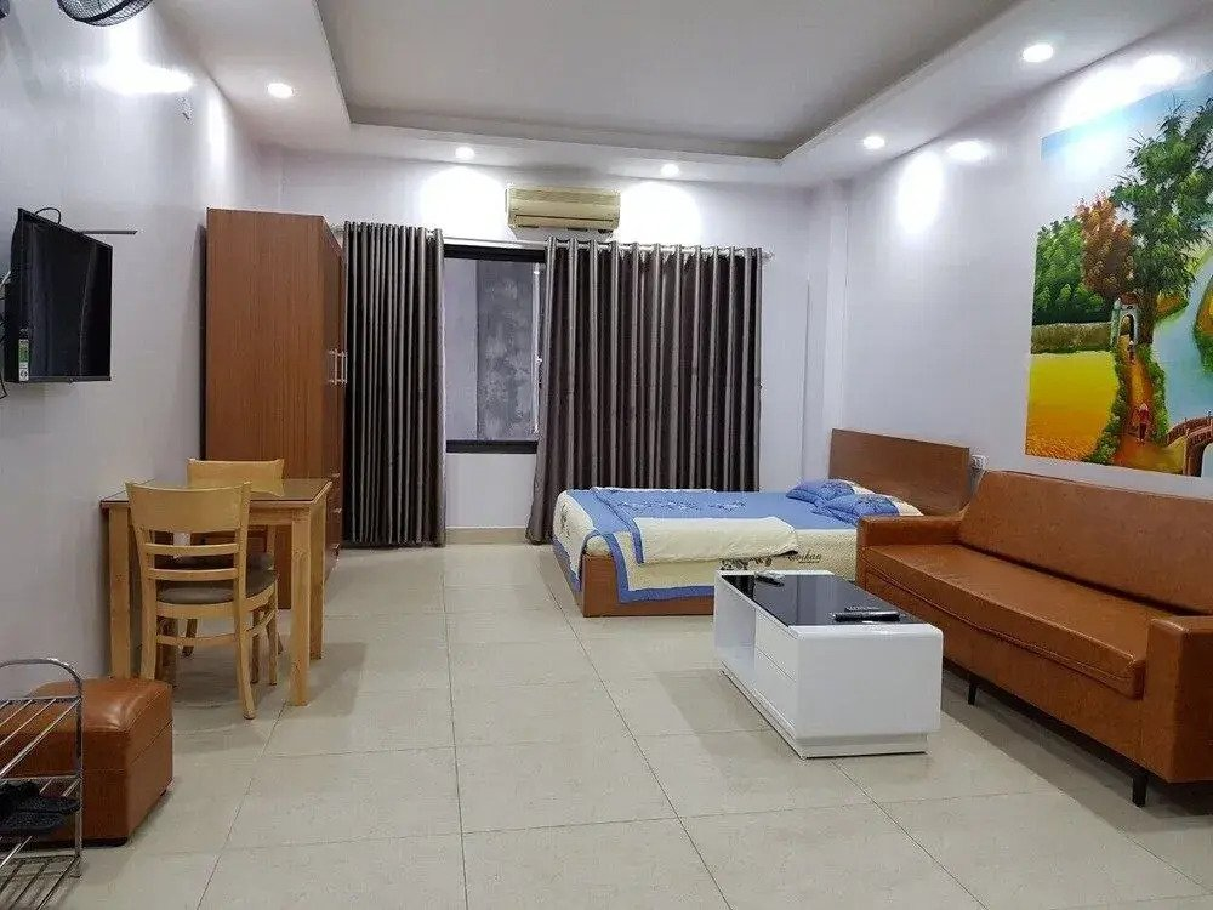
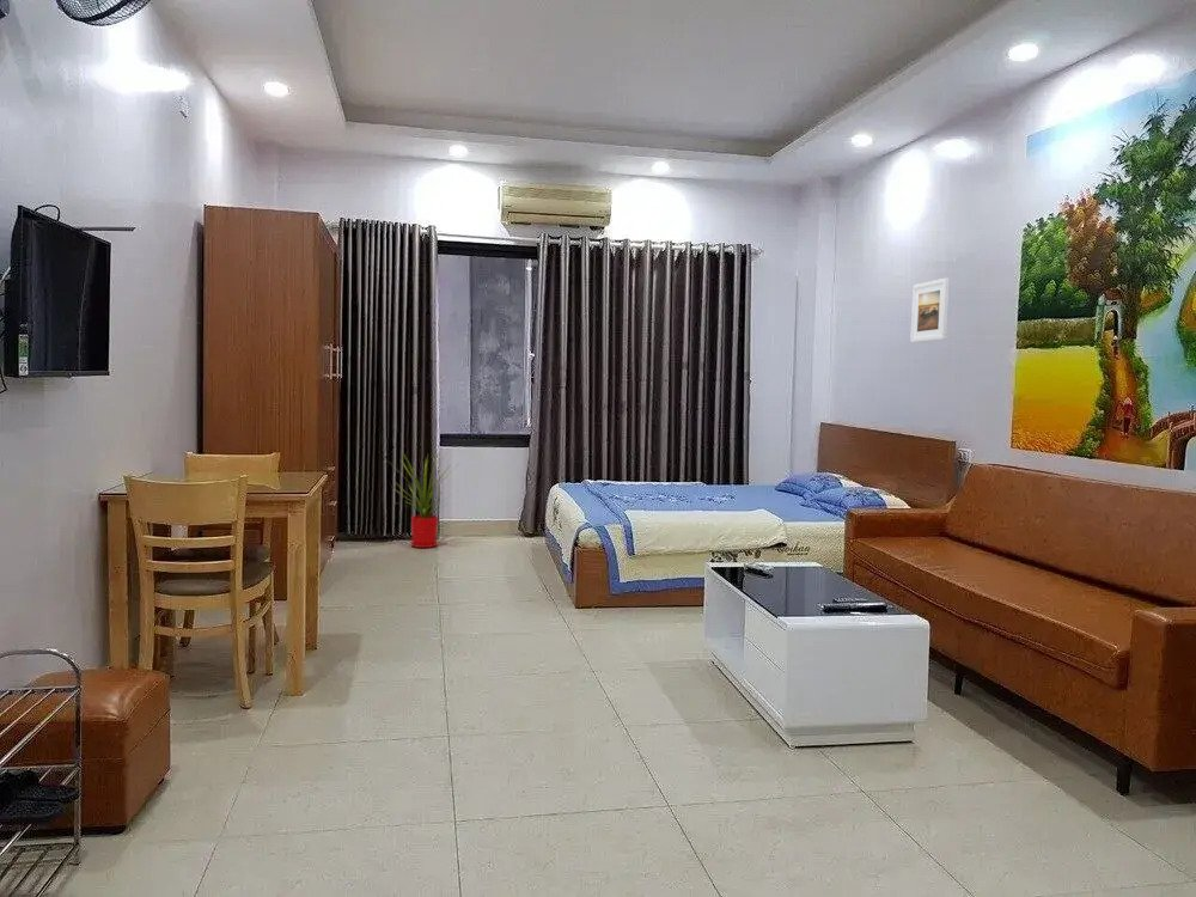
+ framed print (928, 311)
+ house plant (425, 498)
